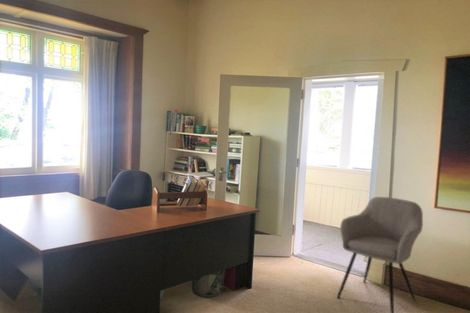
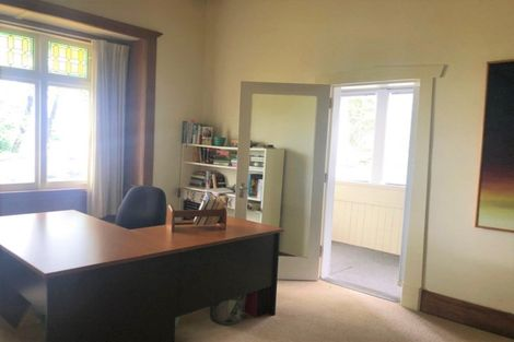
- armchair (380, 249)
